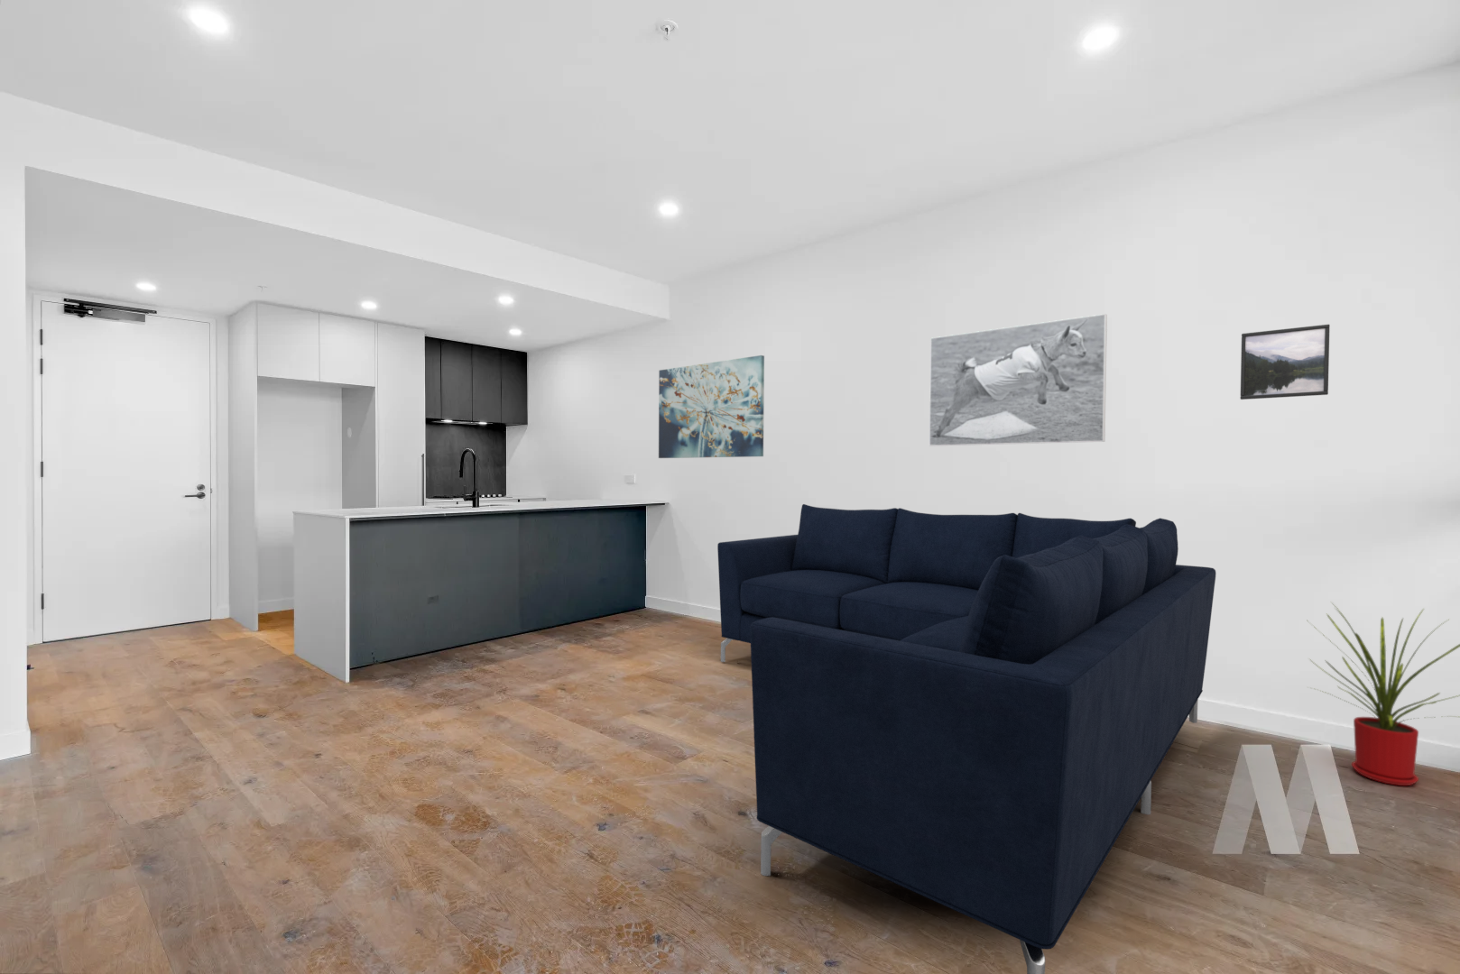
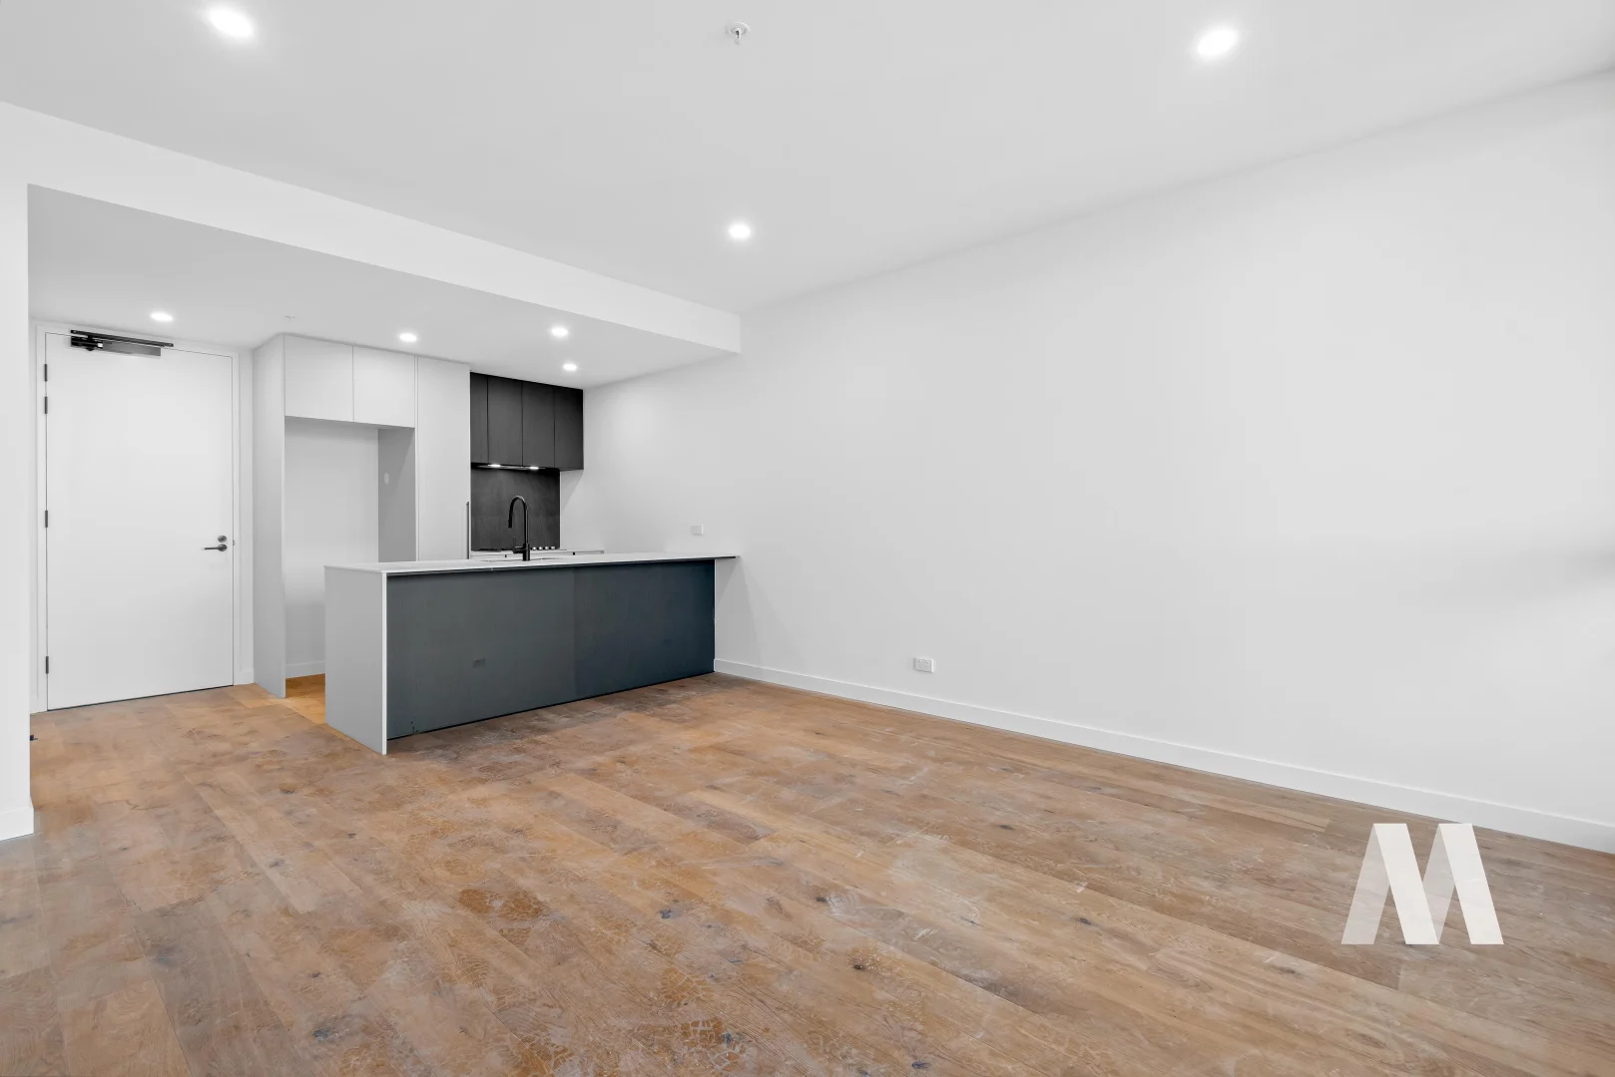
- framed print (1283, 363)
- wall art (708, 410)
- house plant (1386, 691)
- sofa (856, 622)
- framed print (1011, 385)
